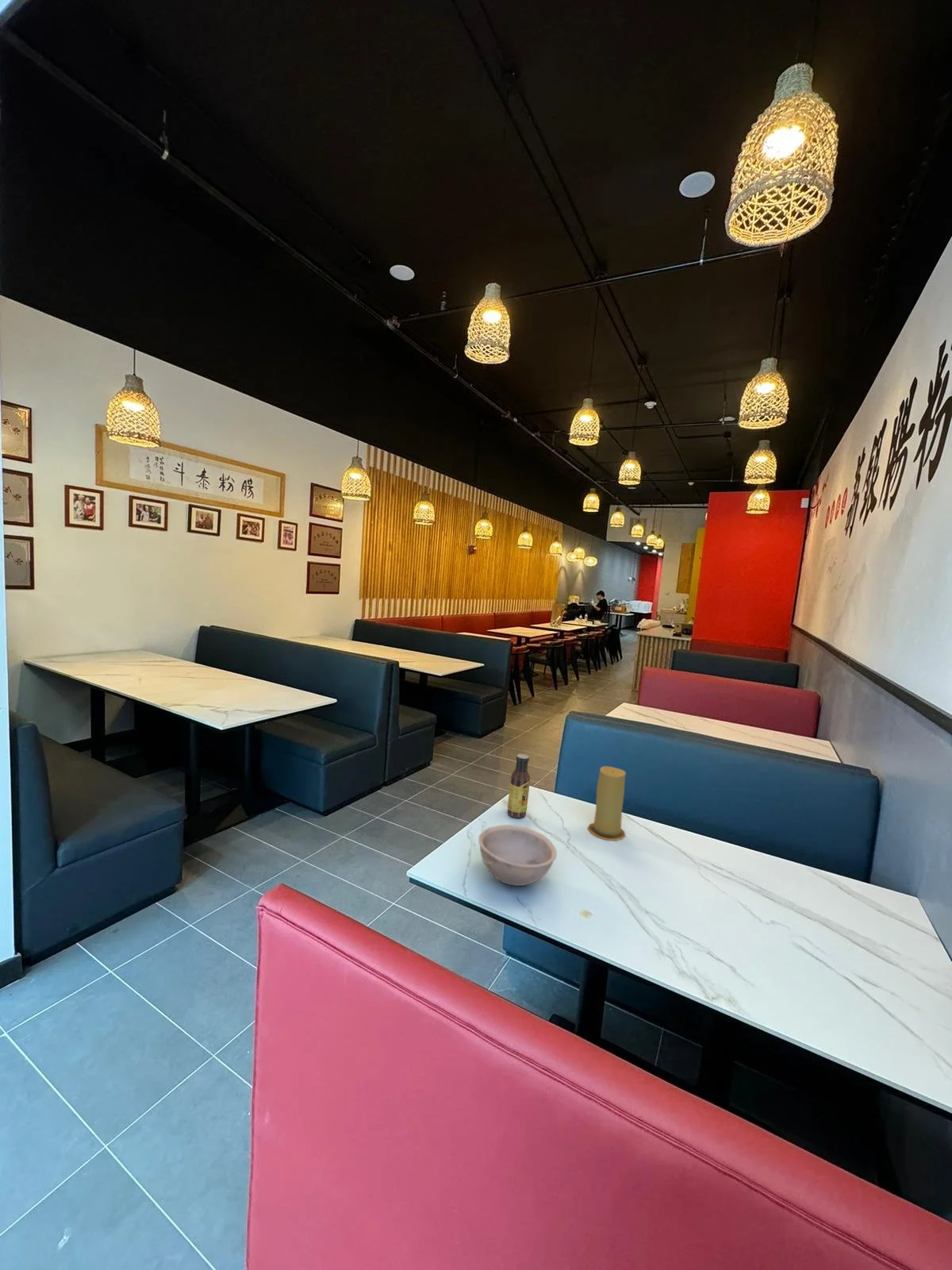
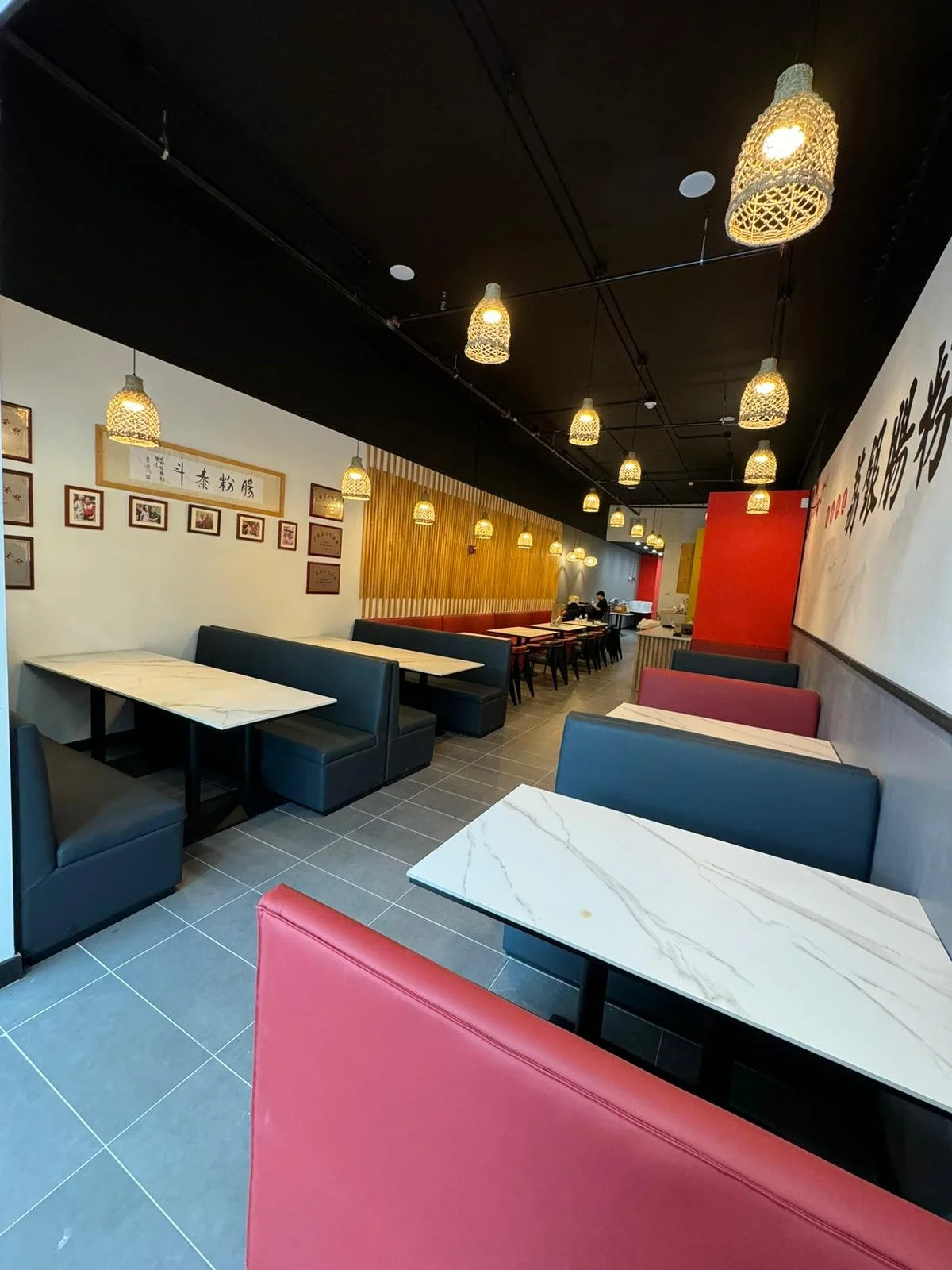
- candle (609, 800)
- bowl (515, 860)
- sauce bottle (519, 785)
